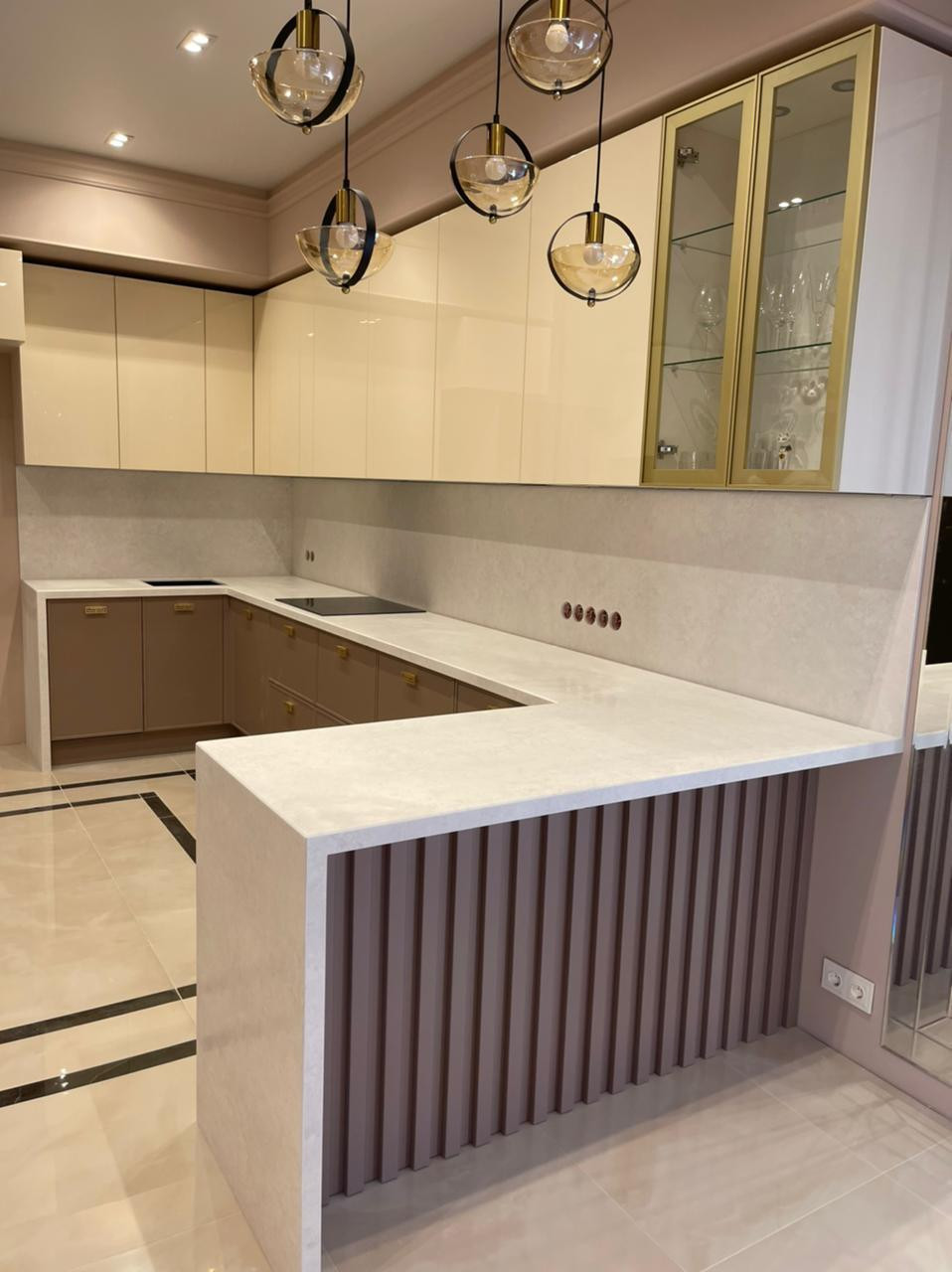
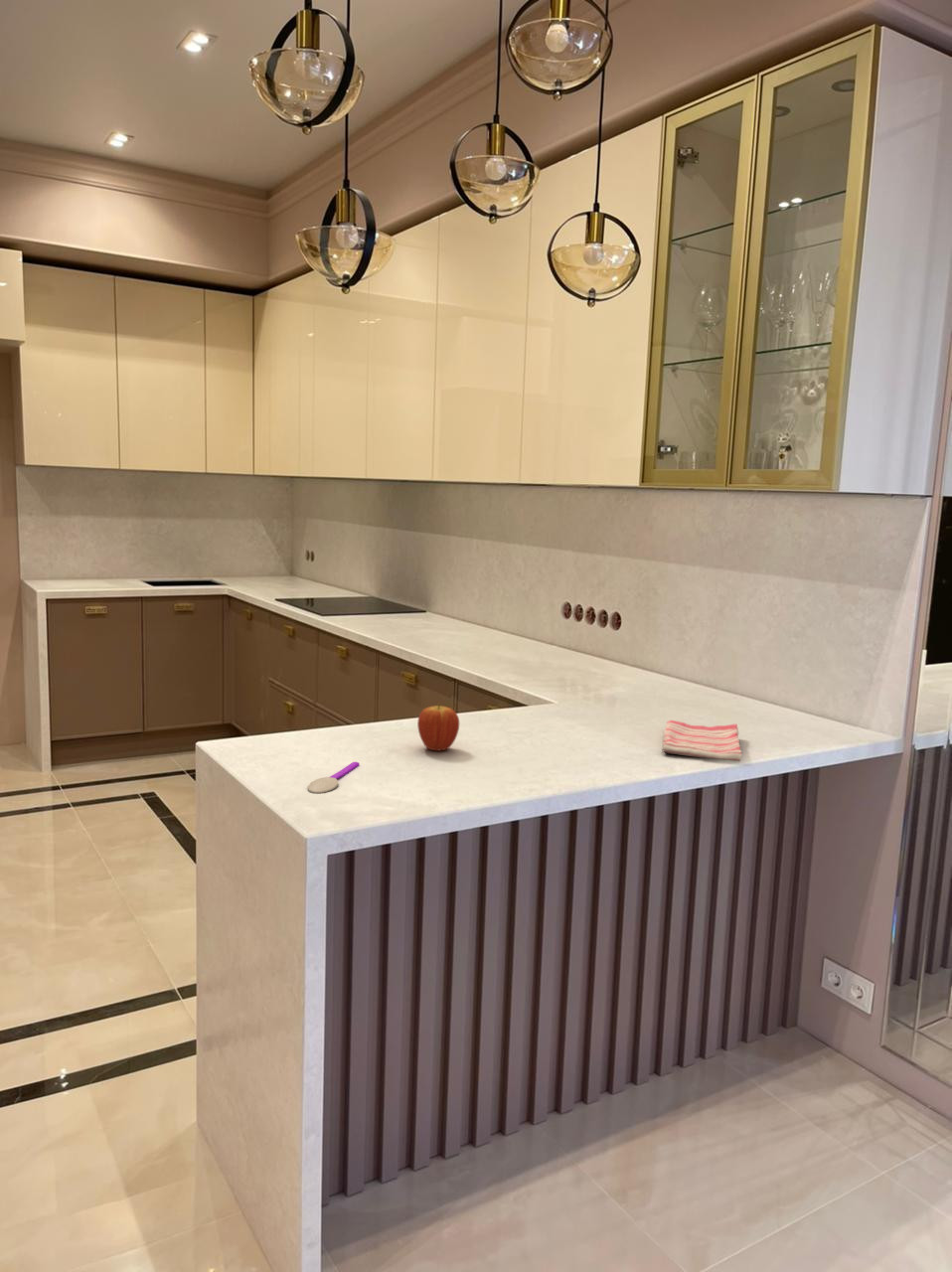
+ fruit (438, 725)
+ spoon (336, 775)
+ dish towel (702, 738)
